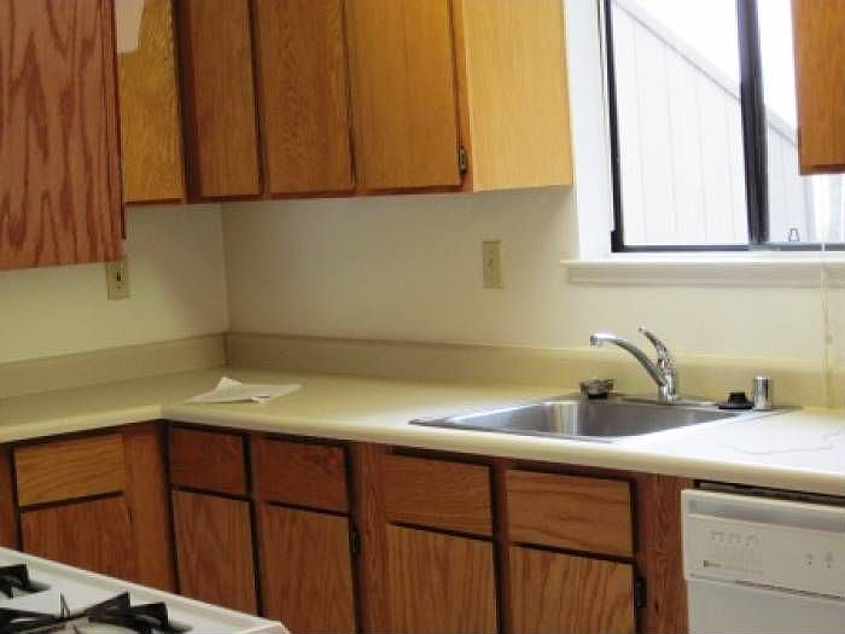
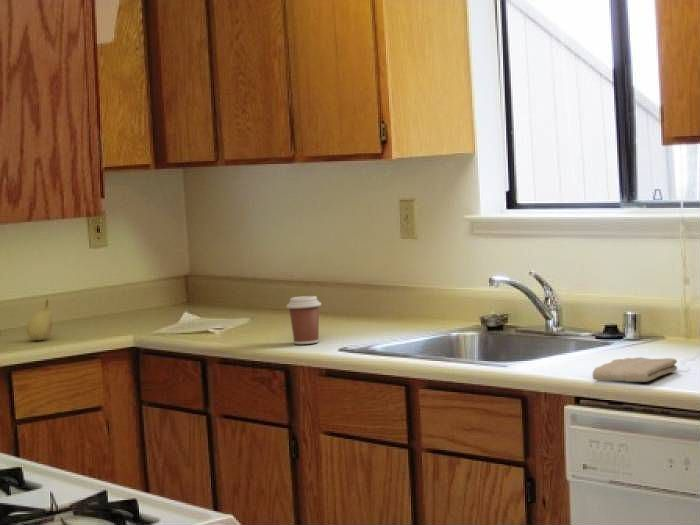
+ fruit (38, 320)
+ coffee cup (304, 319)
+ washcloth (636, 368)
